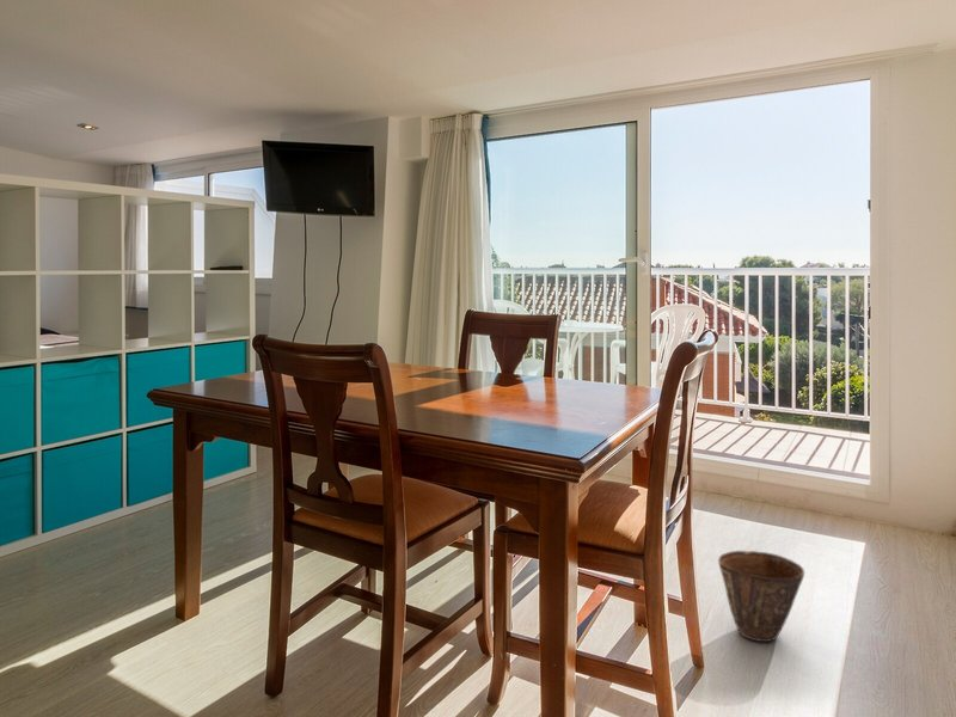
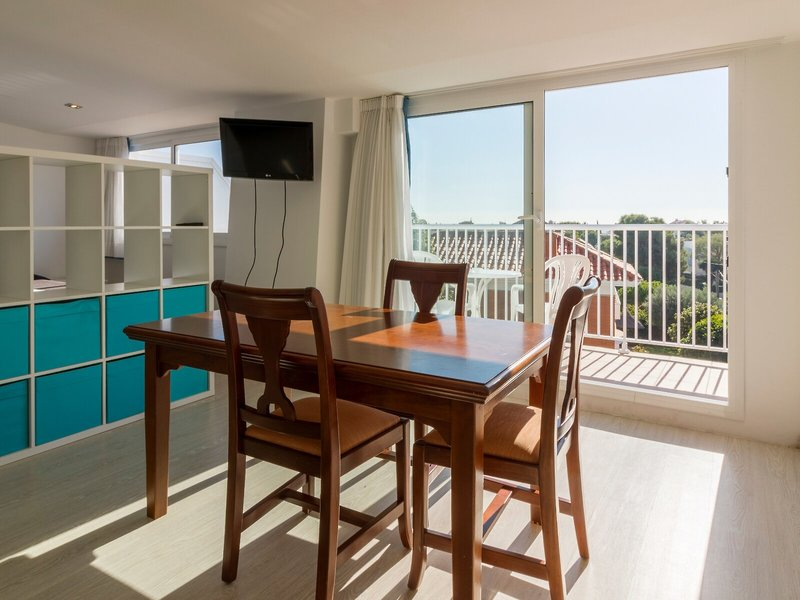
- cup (760, 599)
